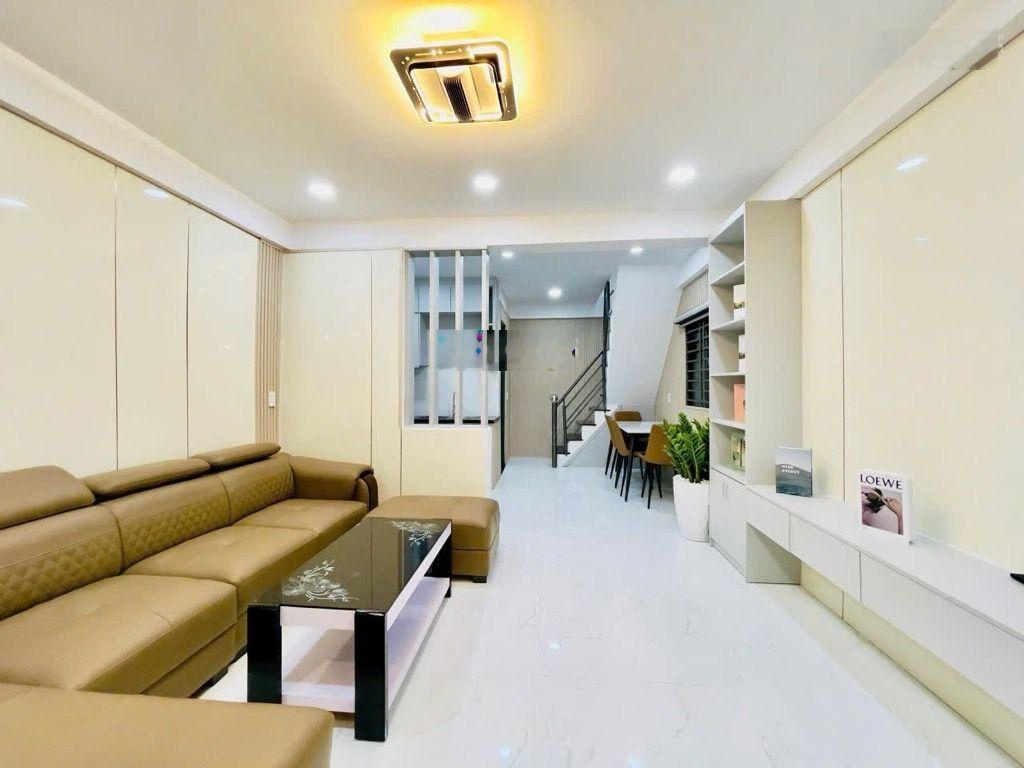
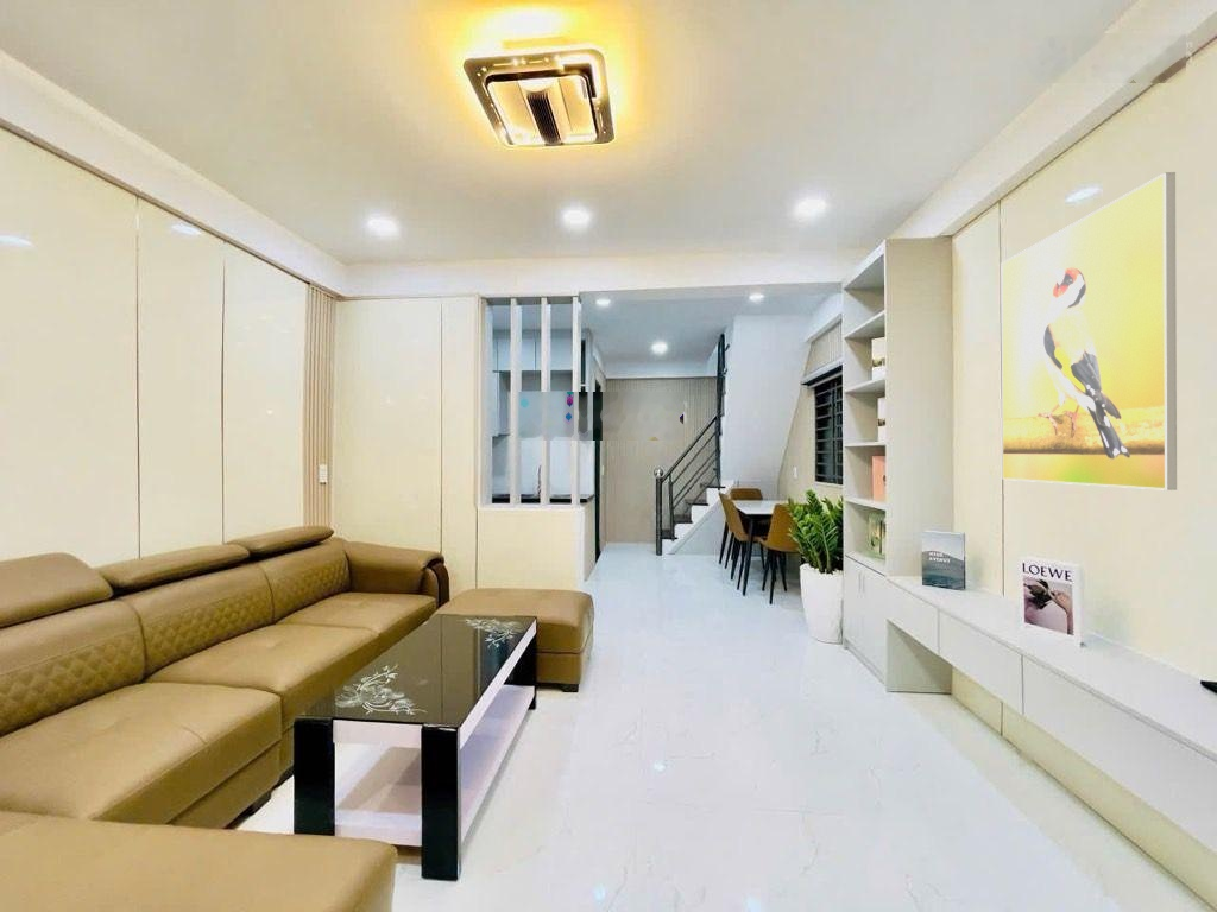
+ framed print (1072, 354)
